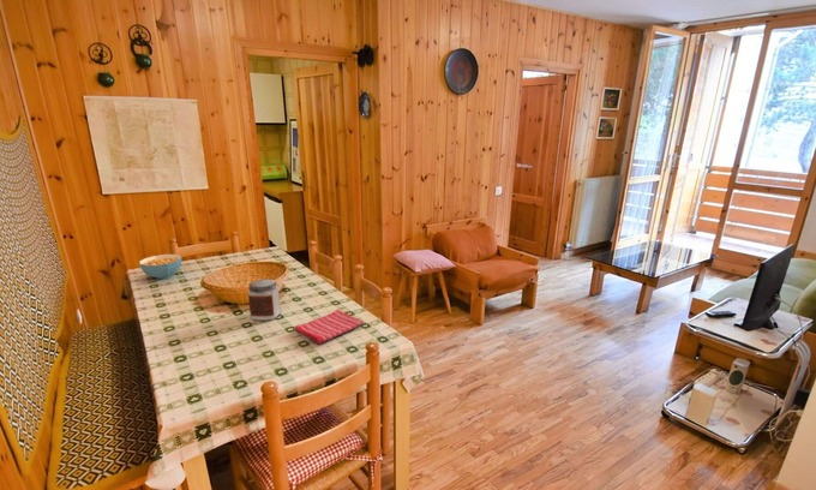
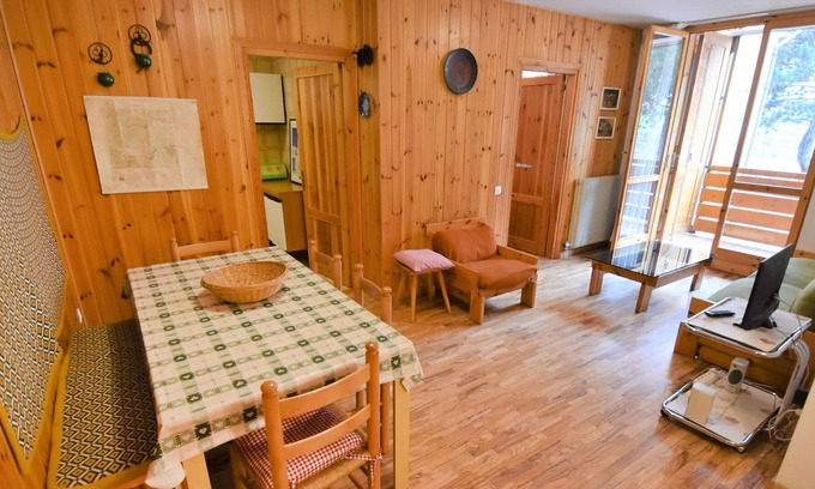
- jar (264, 299)
- cereal bowl (162, 268)
- dish towel (329, 324)
